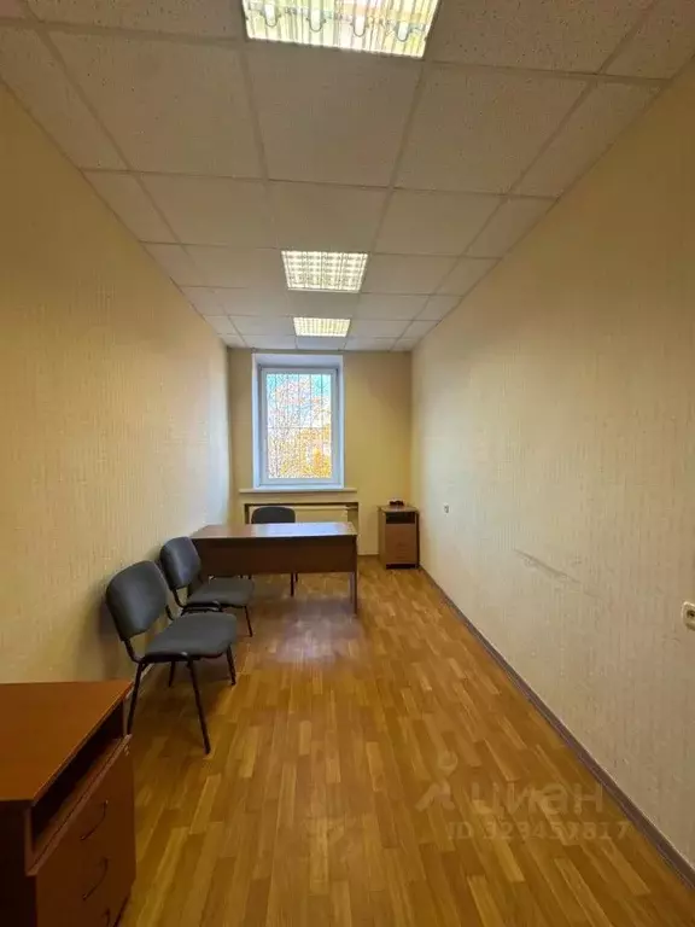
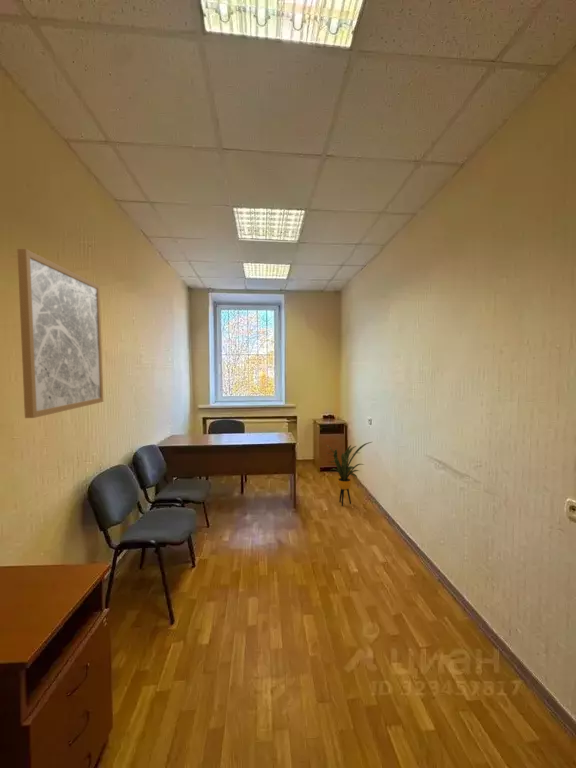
+ house plant (347, 473)
+ wall art (68, 340)
